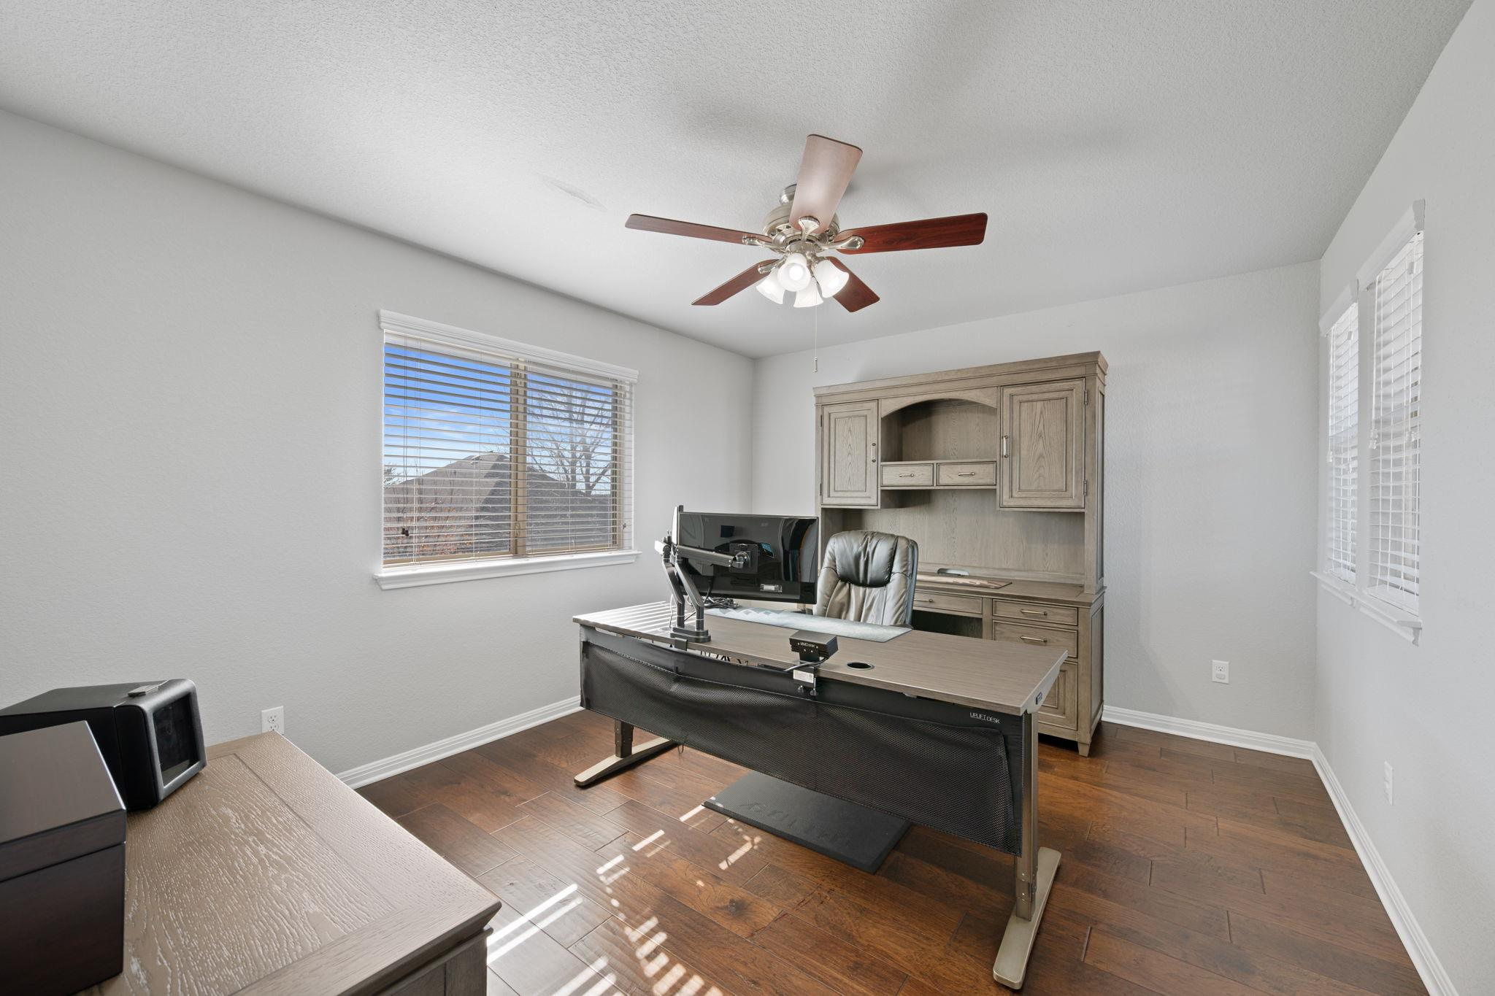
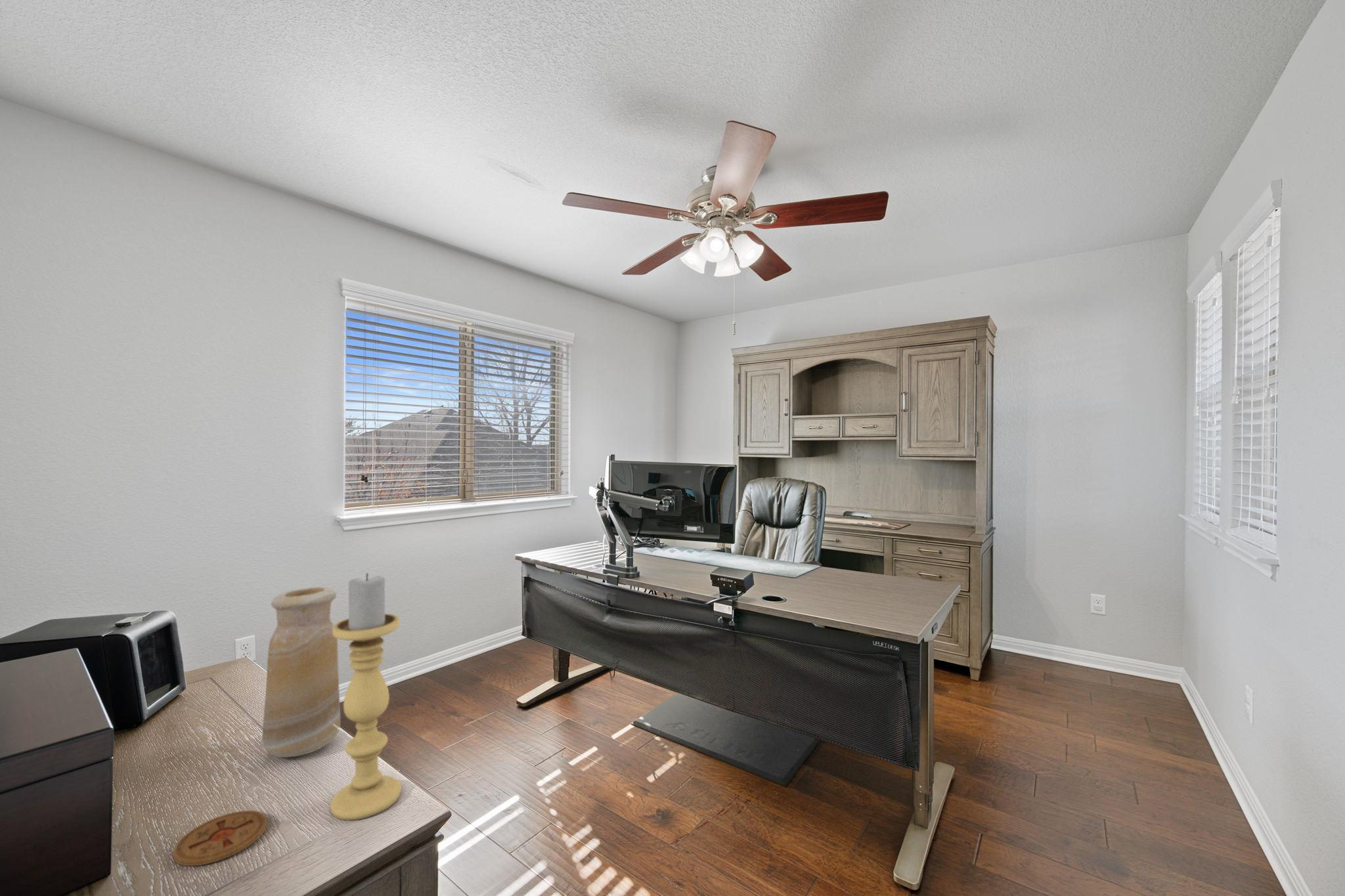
+ coaster (222, 836)
+ vase (302, 669)
+ candle holder (366, 686)
